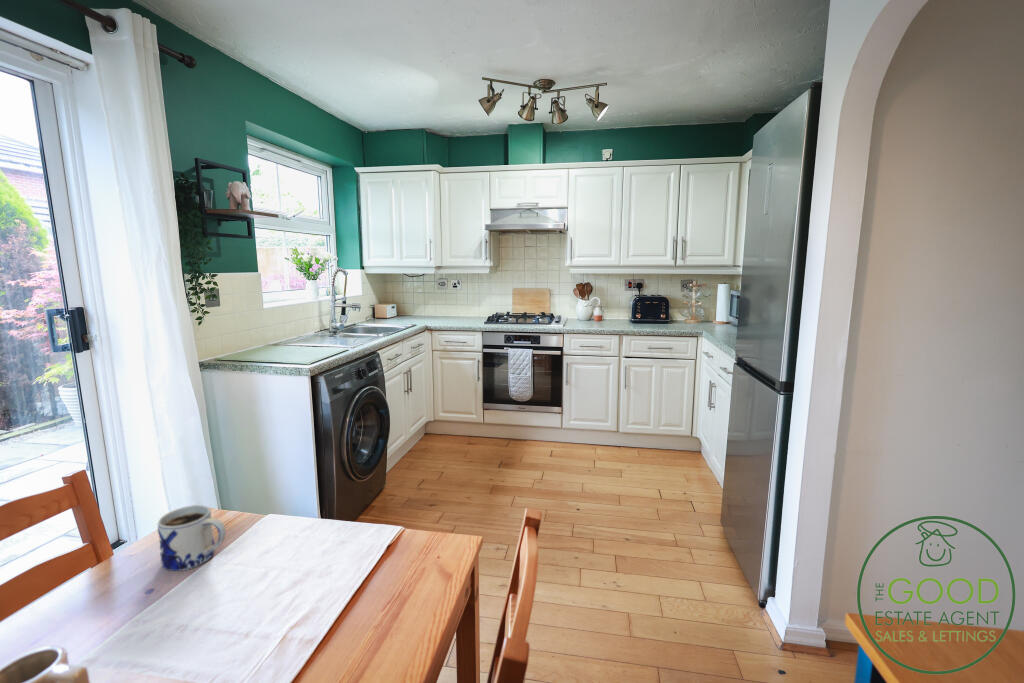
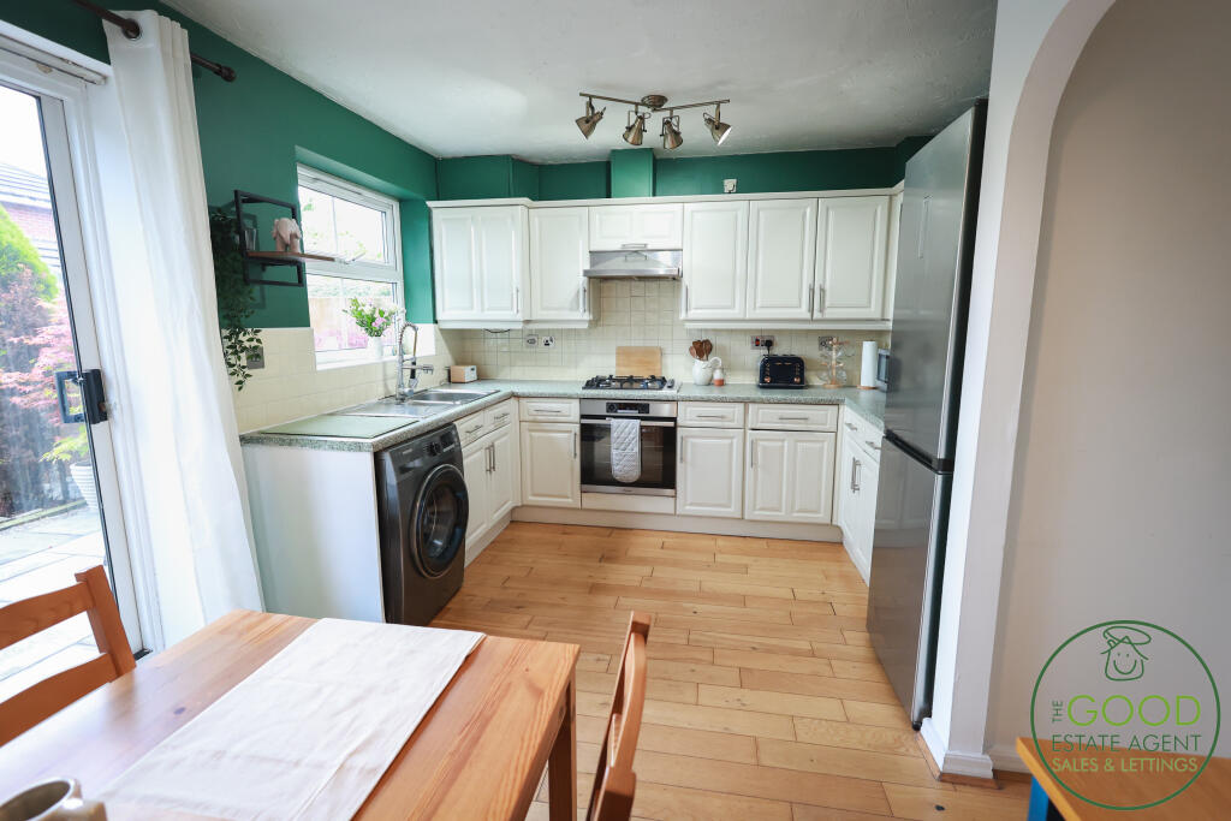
- mug (193, 537)
